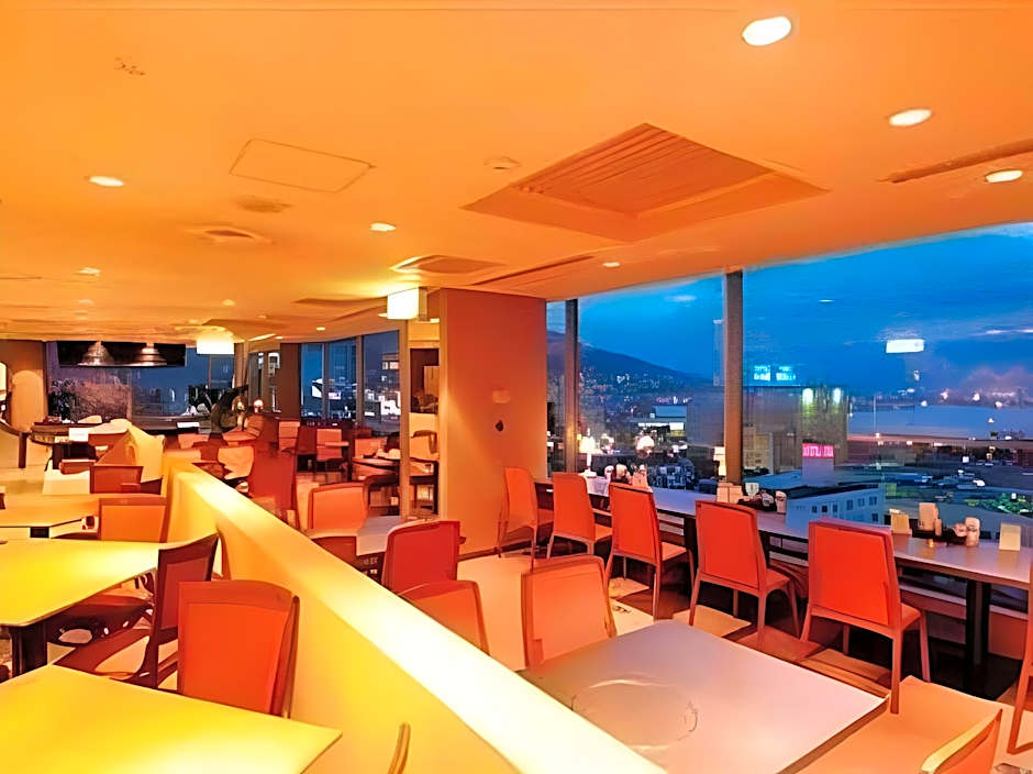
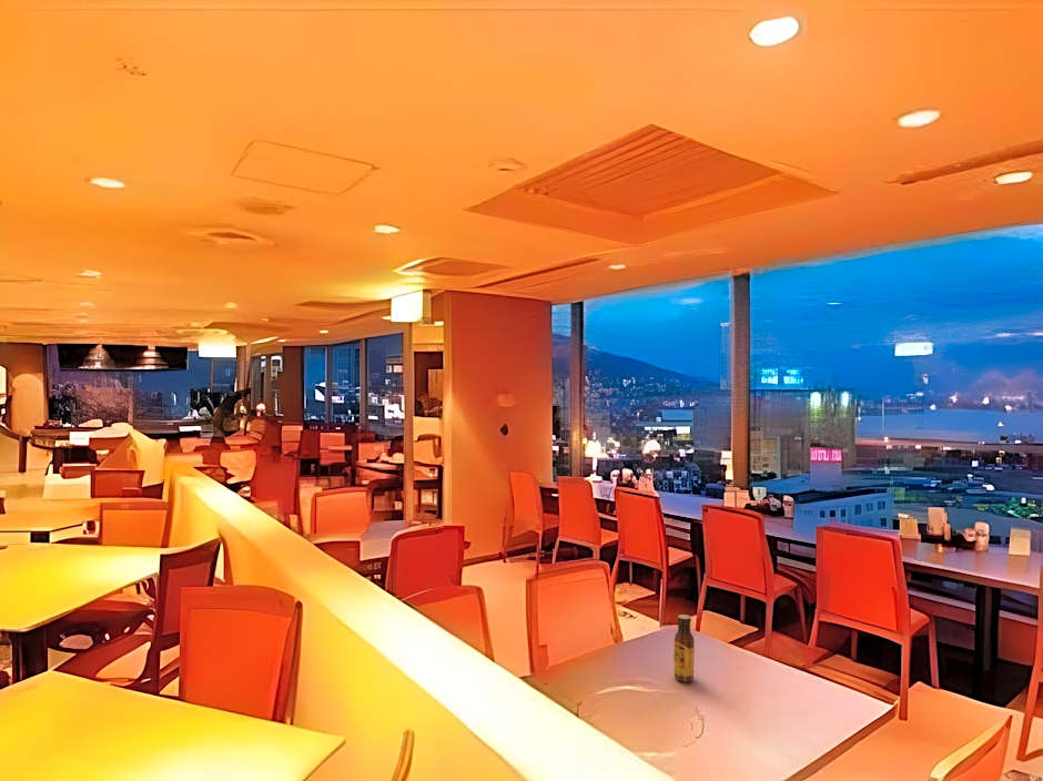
+ sauce bottle (683, 647)
